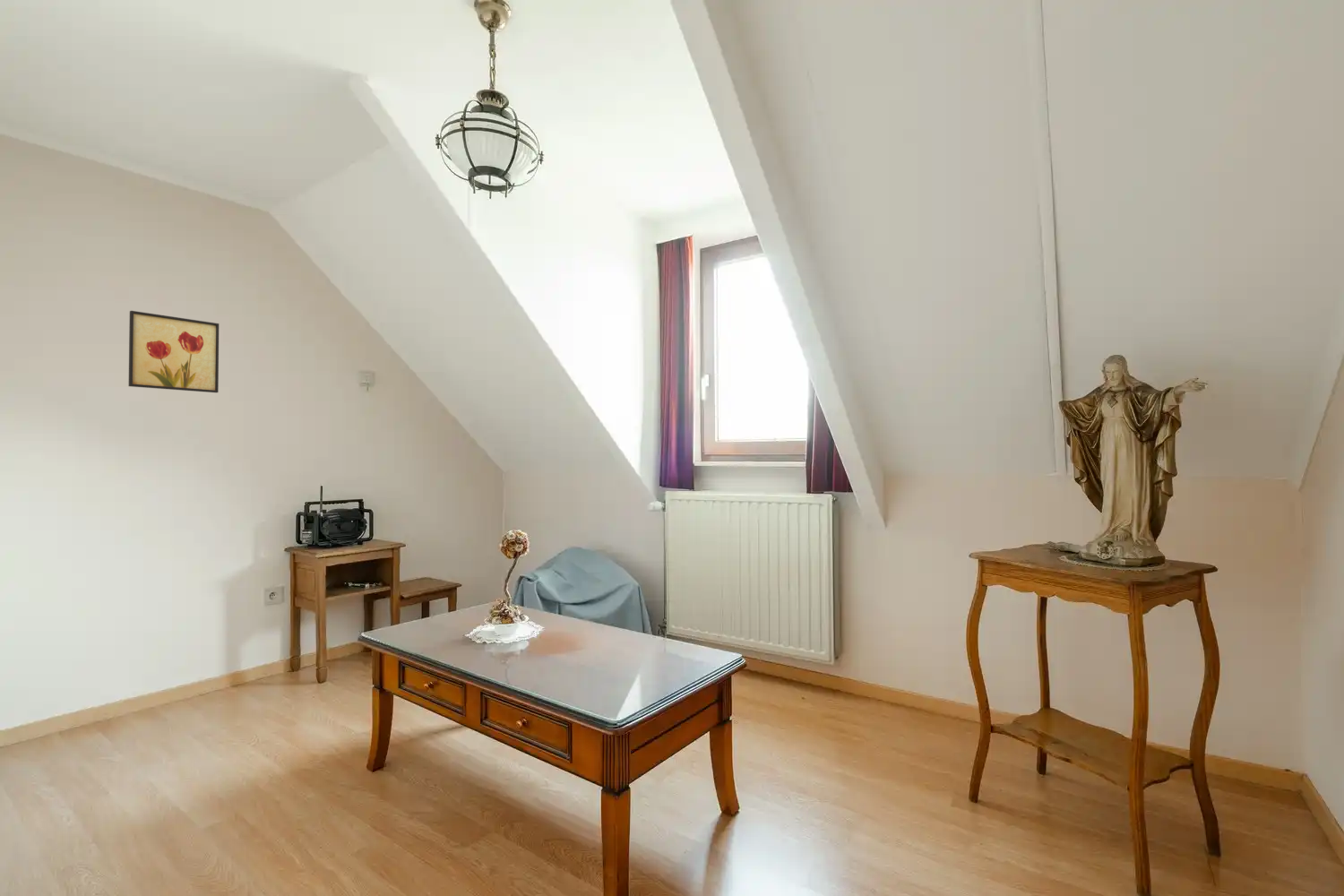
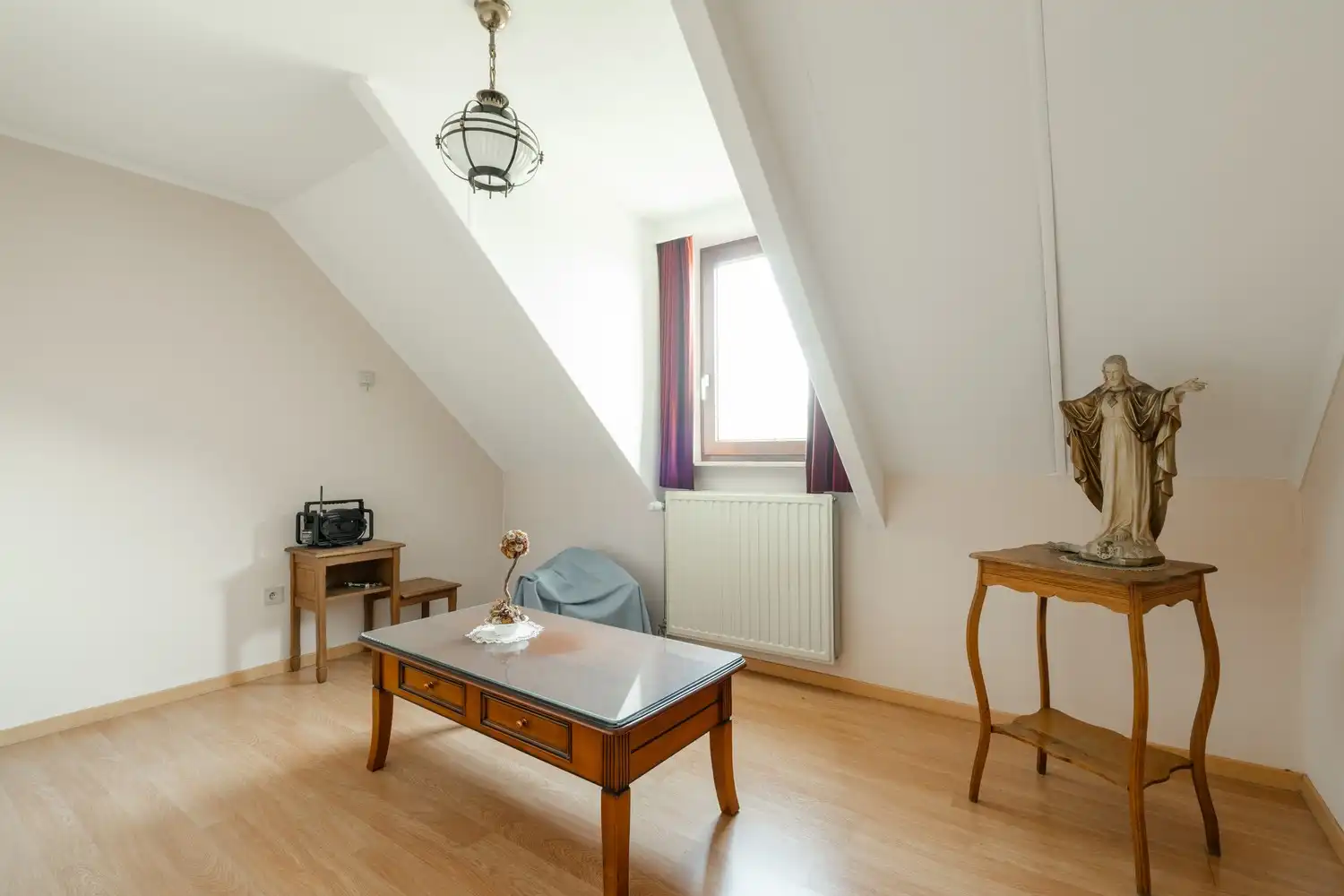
- wall art (175, 353)
